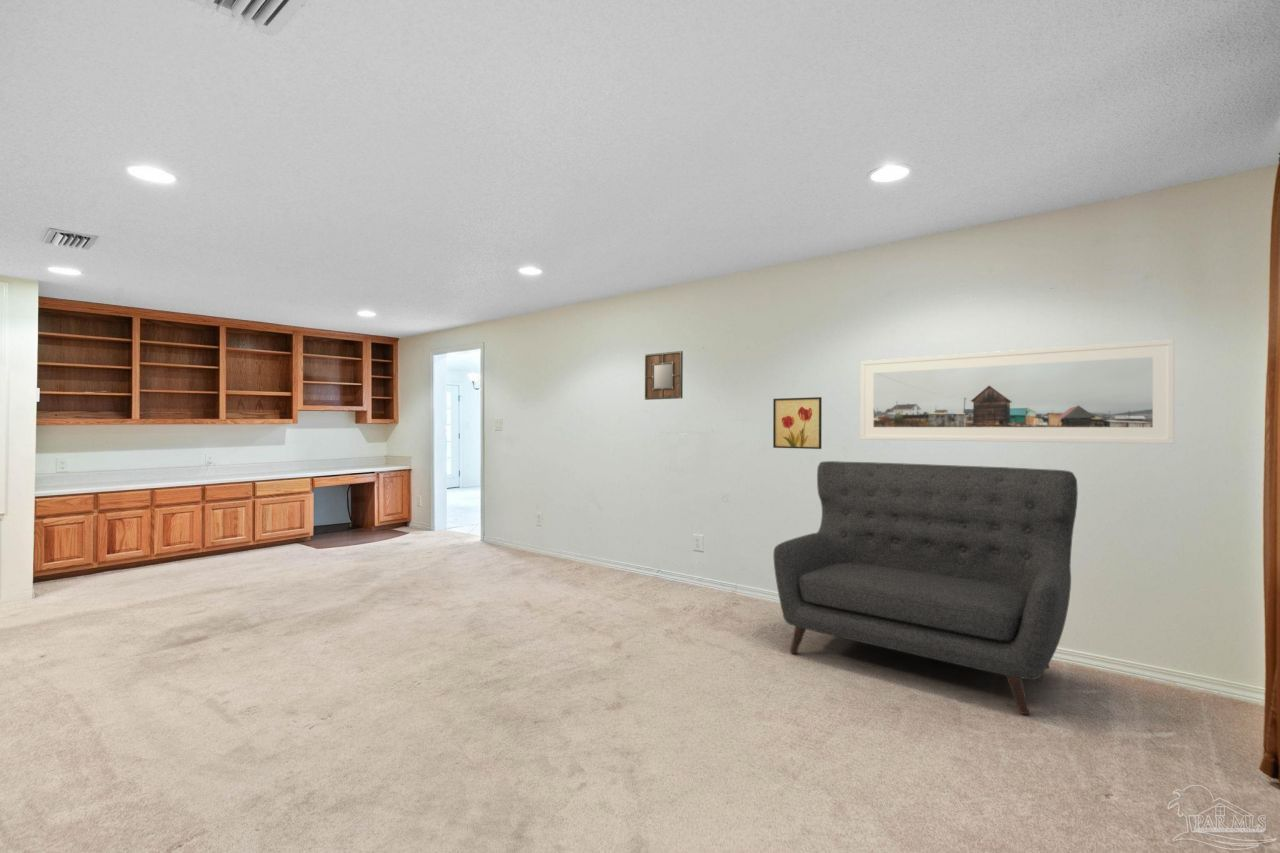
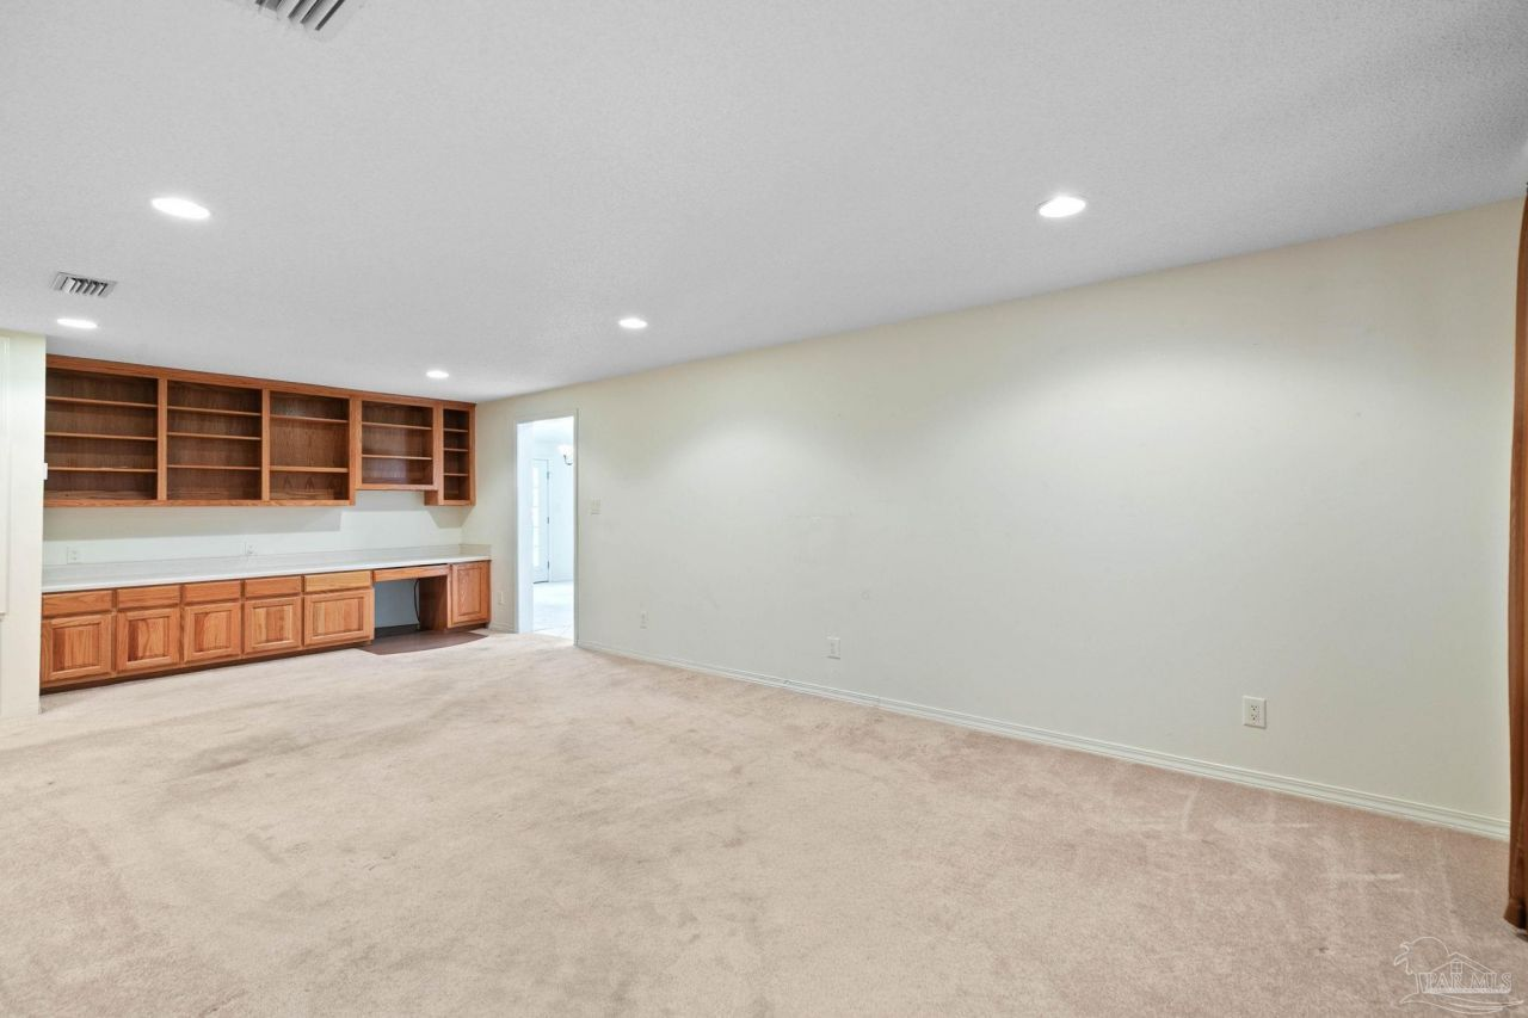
- home mirror (663, 376)
- wall art (797, 423)
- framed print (995, 396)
- sofa (918, 562)
